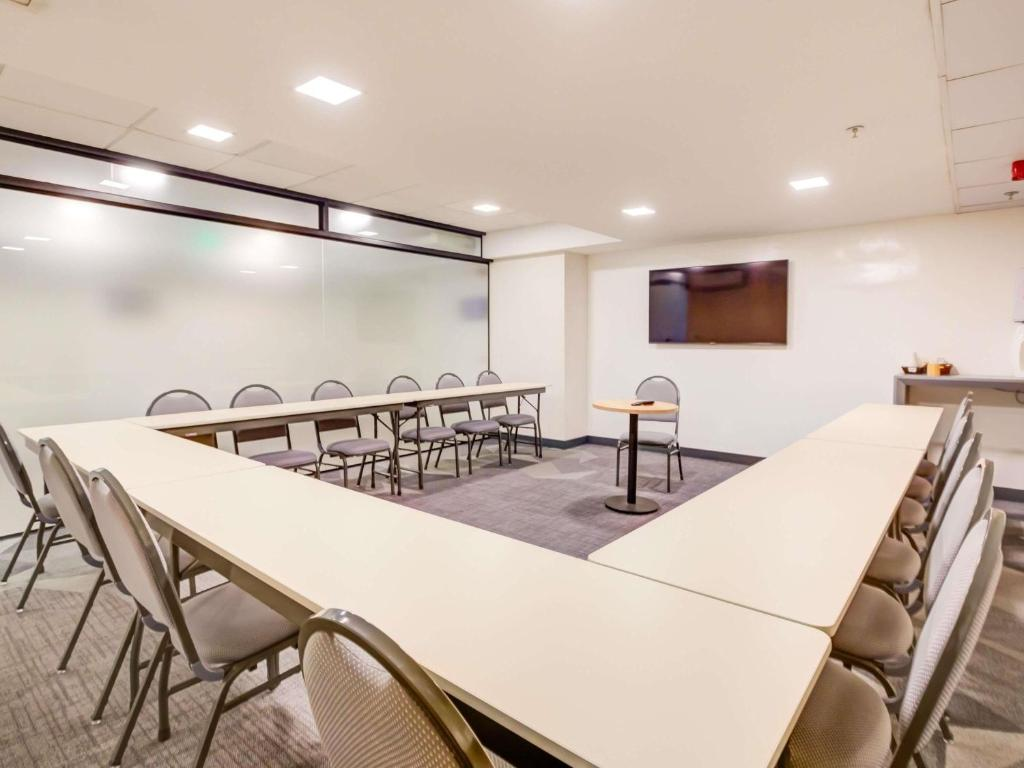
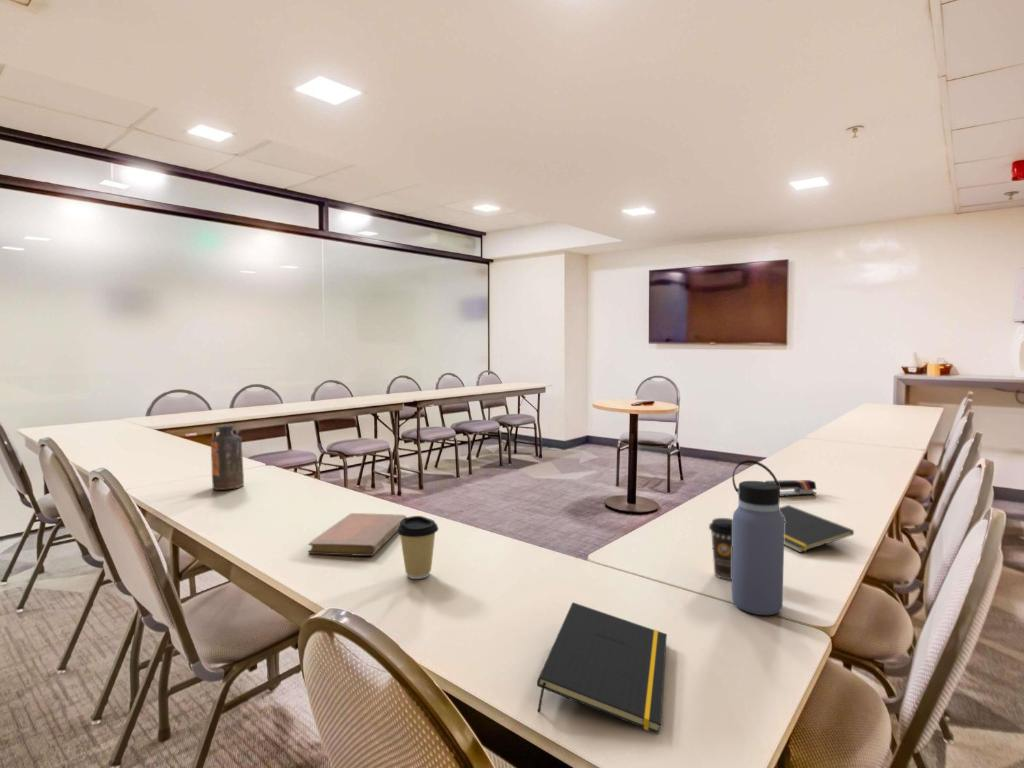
+ stapler (790, 487)
+ bottle (227, 455)
+ coffee cup (726, 548)
+ coffee cup (418, 547)
+ notebook (361, 532)
+ notepad (793, 526)
+ water bottle (757, 535)
+ notepad (608, 657)
